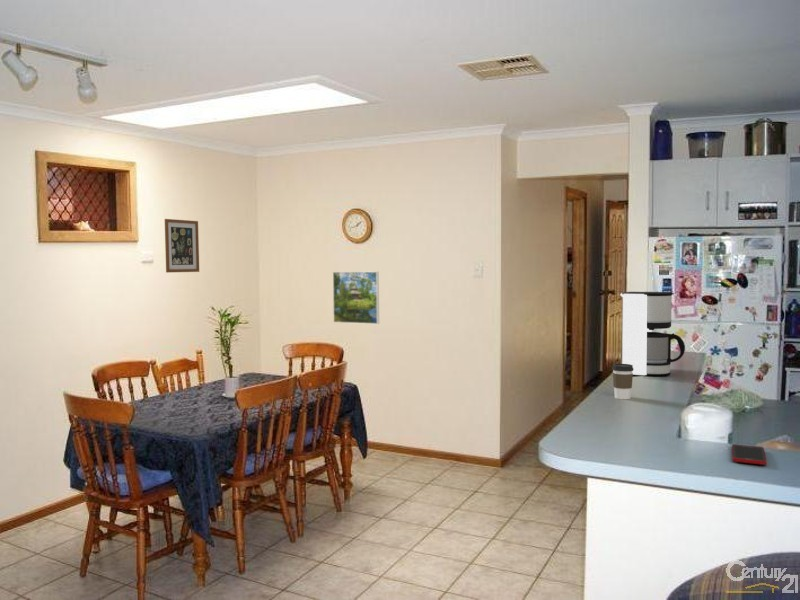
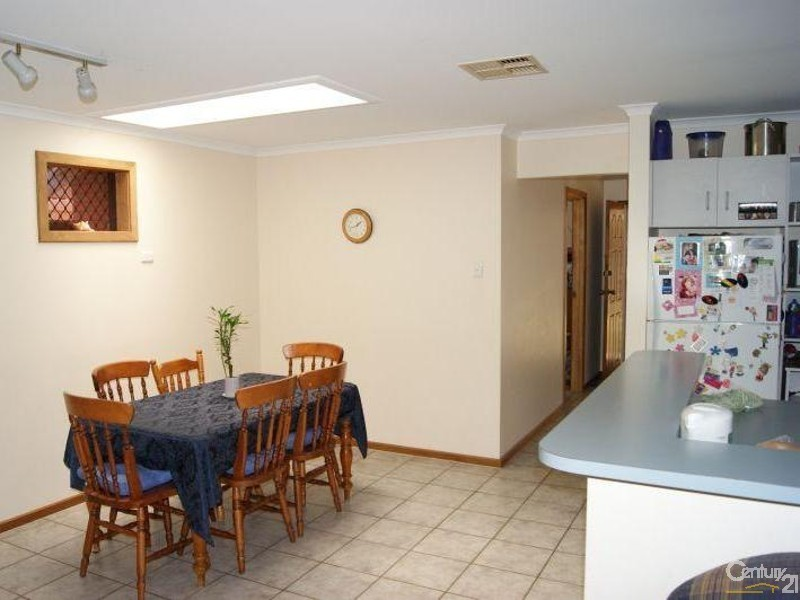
- coffee maker (653, 333)
- wall art (182, 246)
- cell phone (748, 454)
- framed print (355, 297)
- coffee cup (622, 381)
